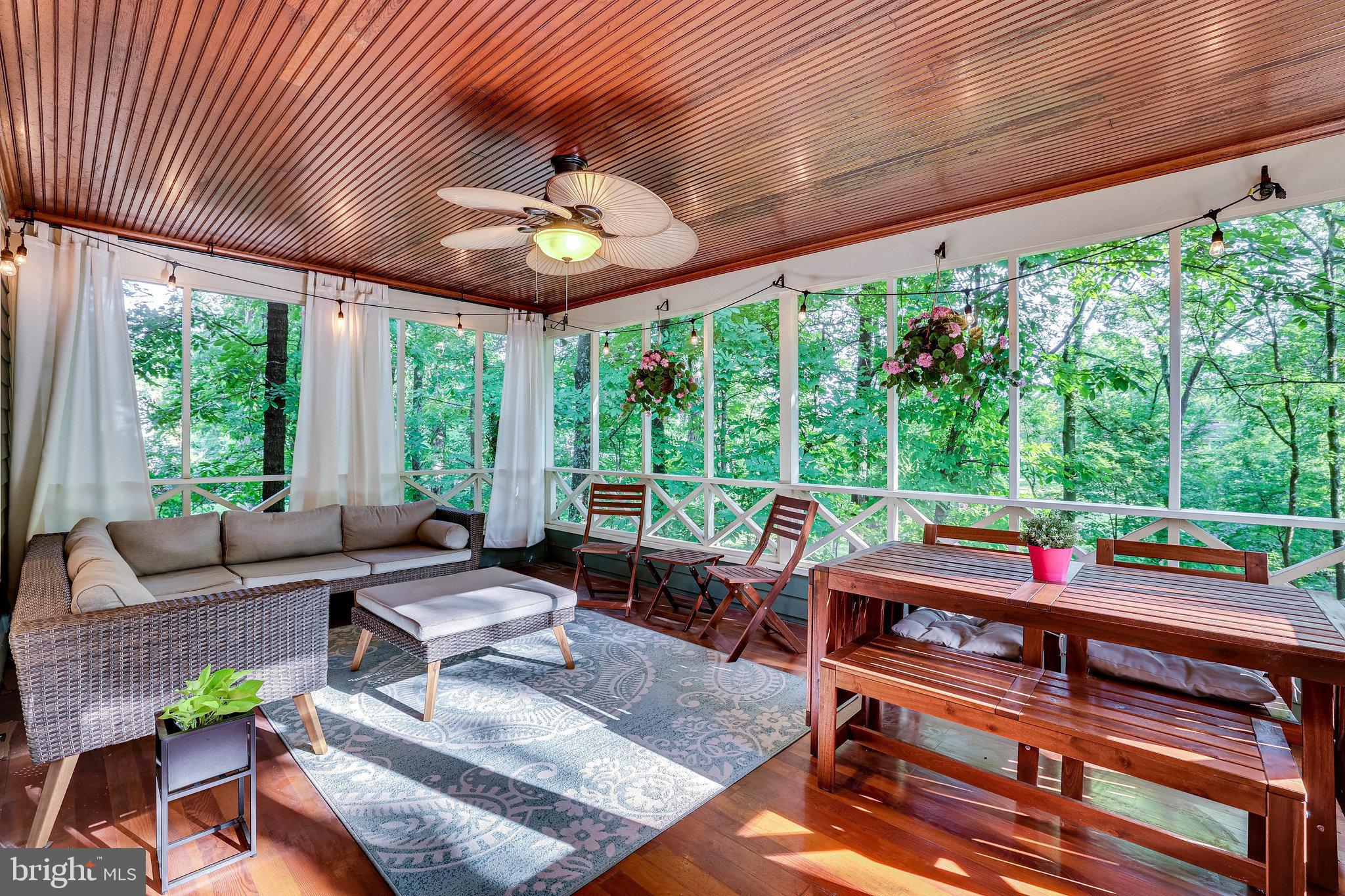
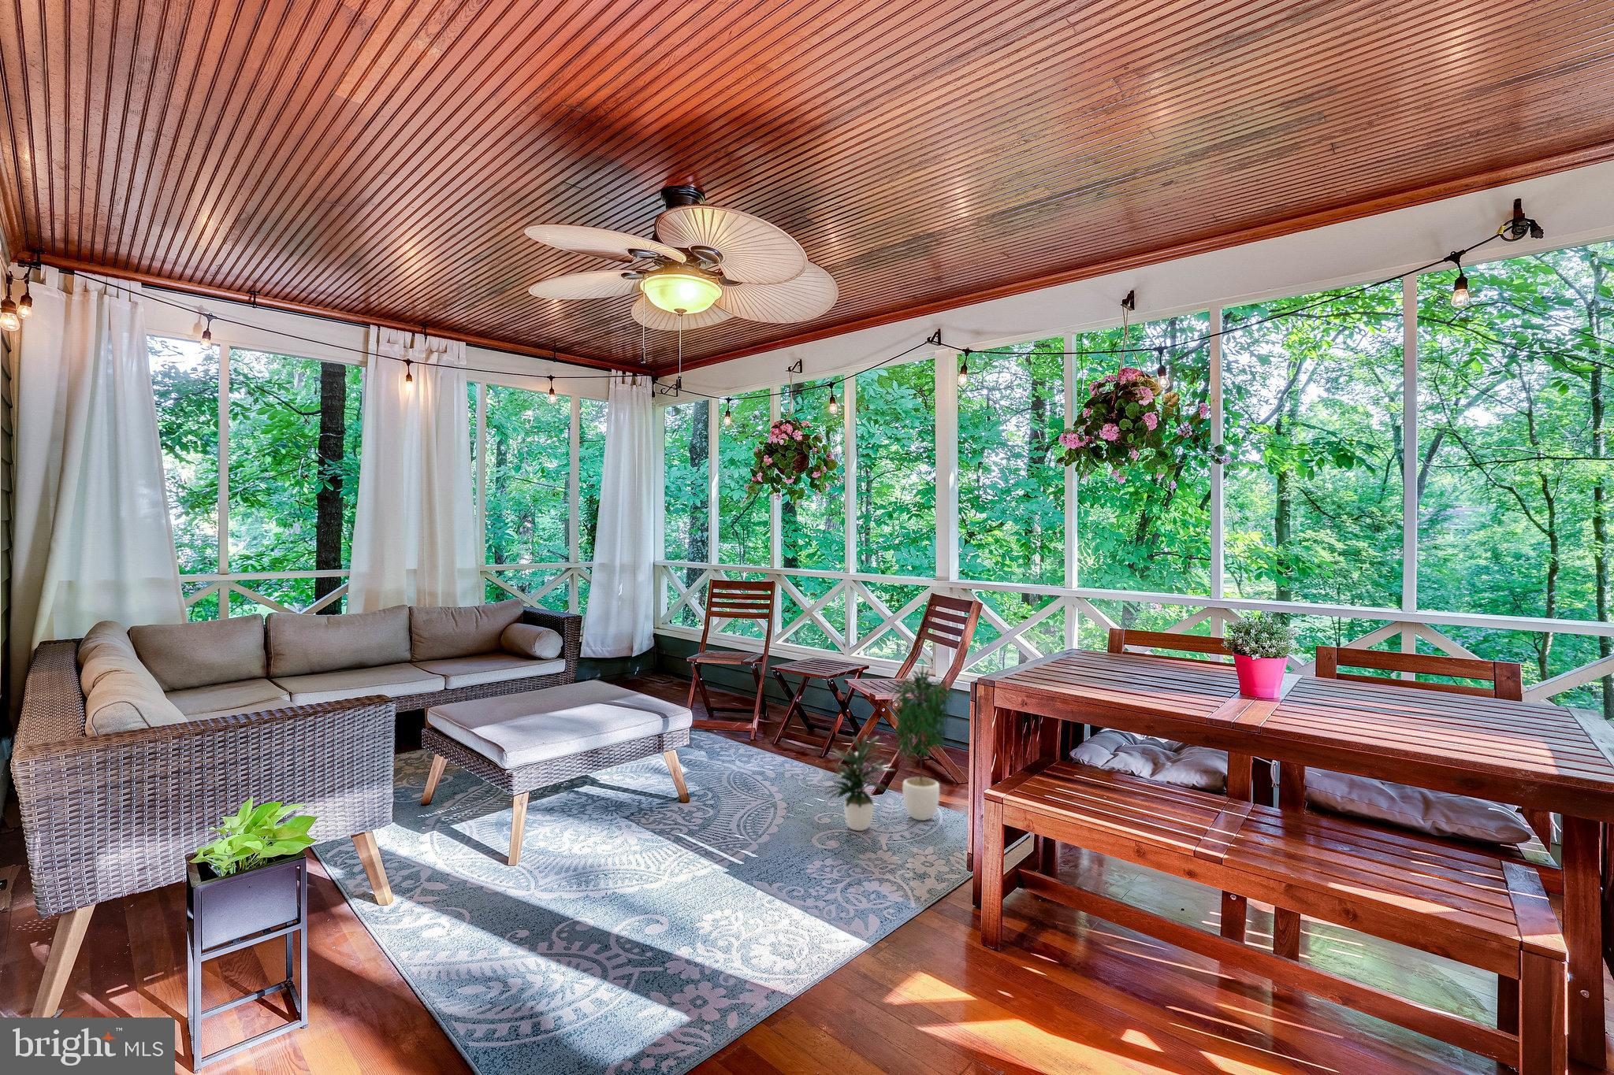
+ potted plant (887, 744)
